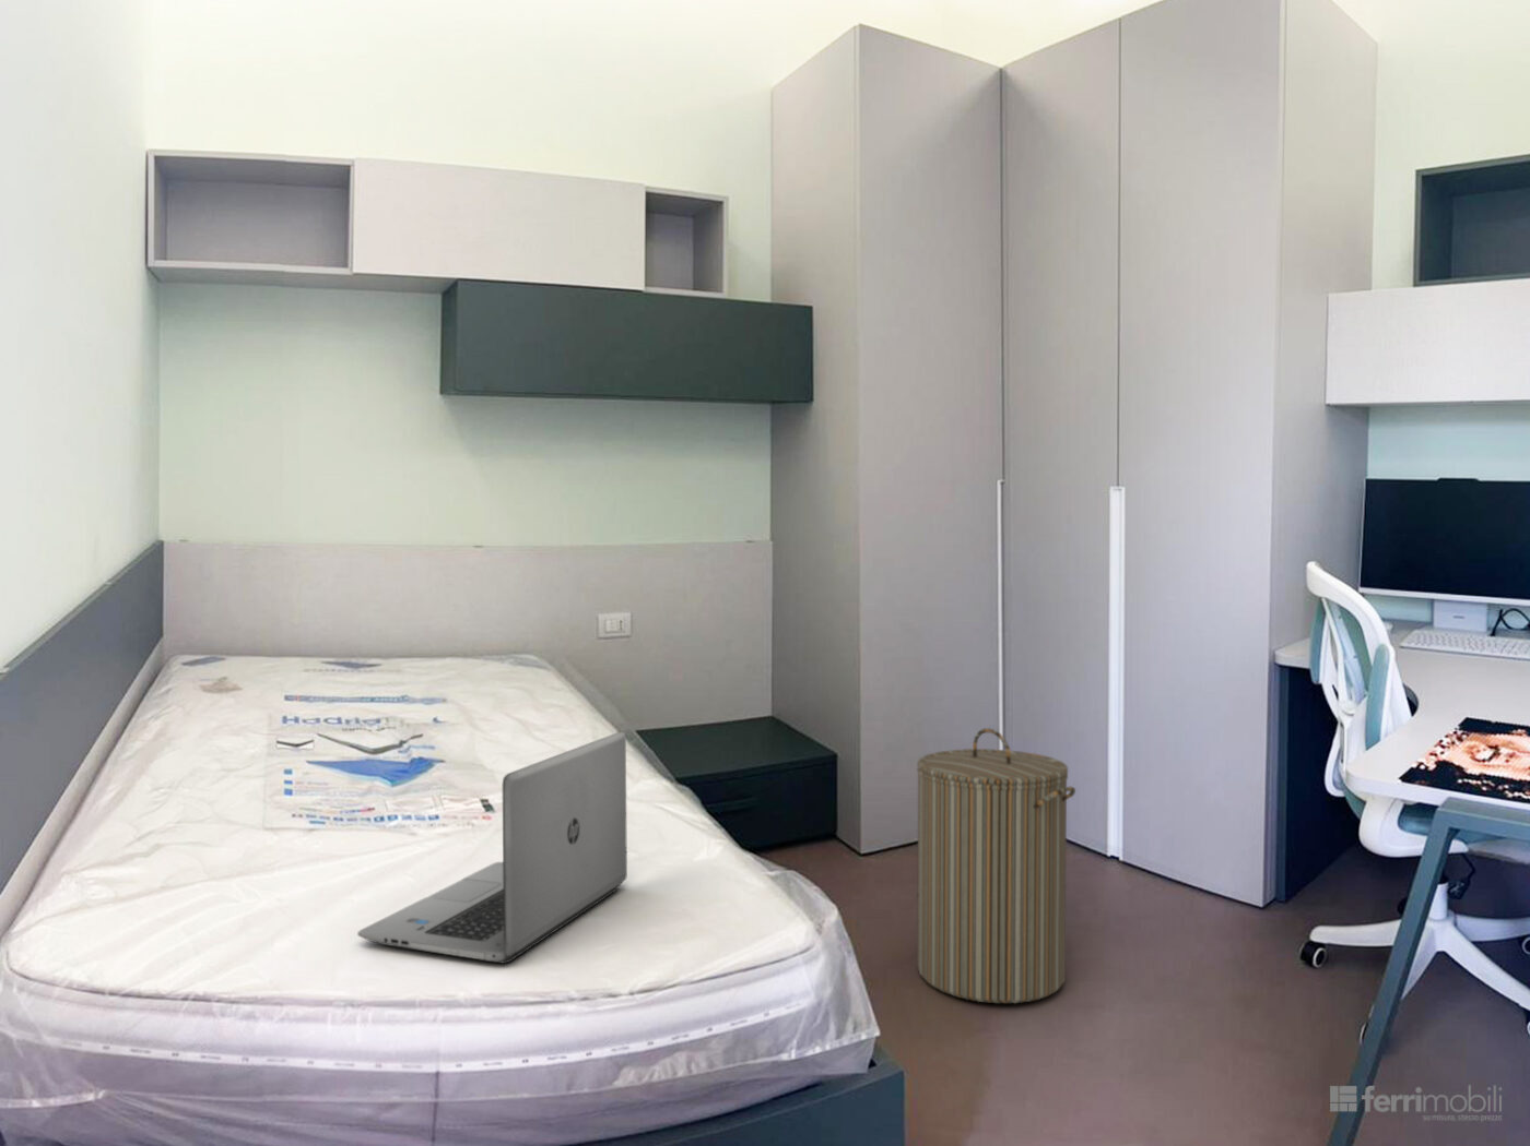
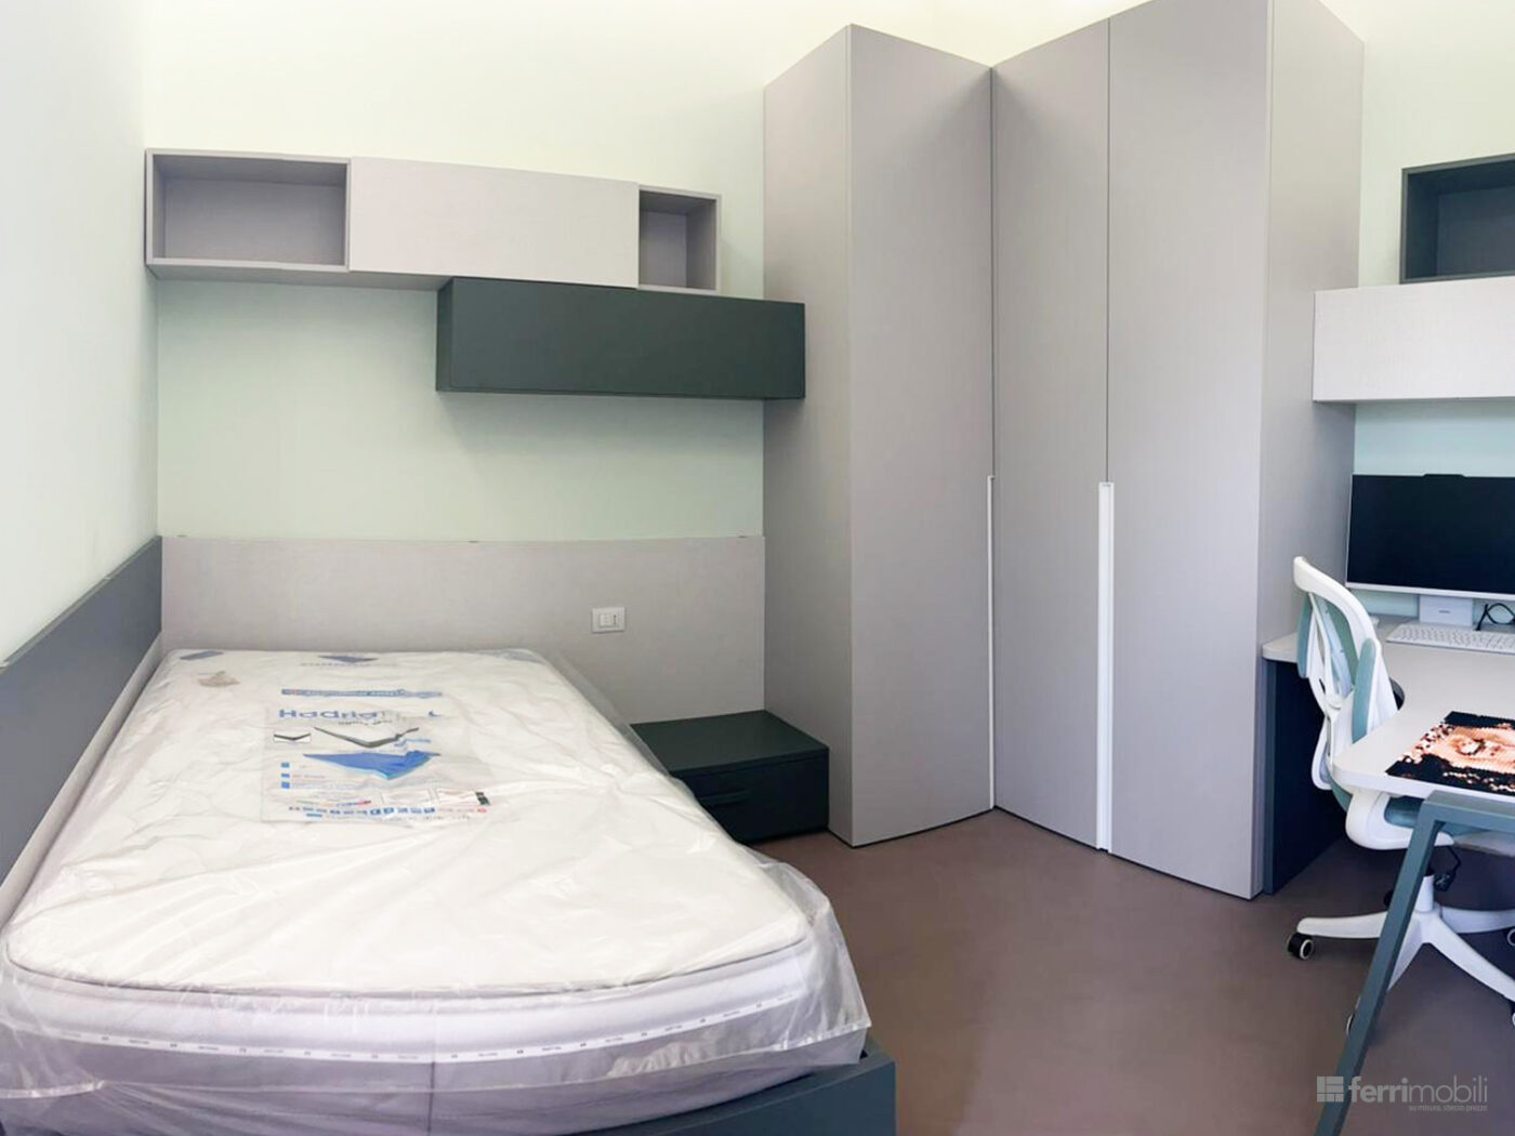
- laundry hamper (991, 851)
- laptop (502, 831)
